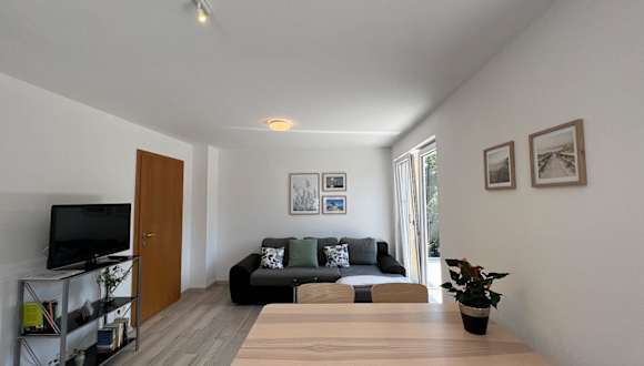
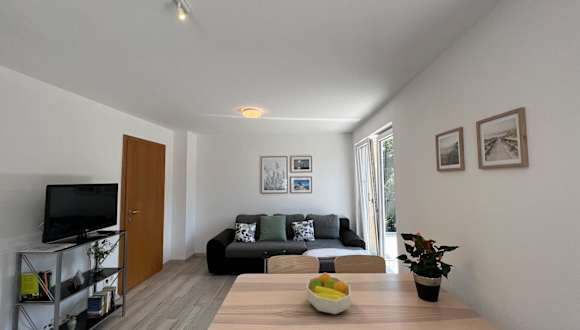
+ fruit bowl (328, 291)
